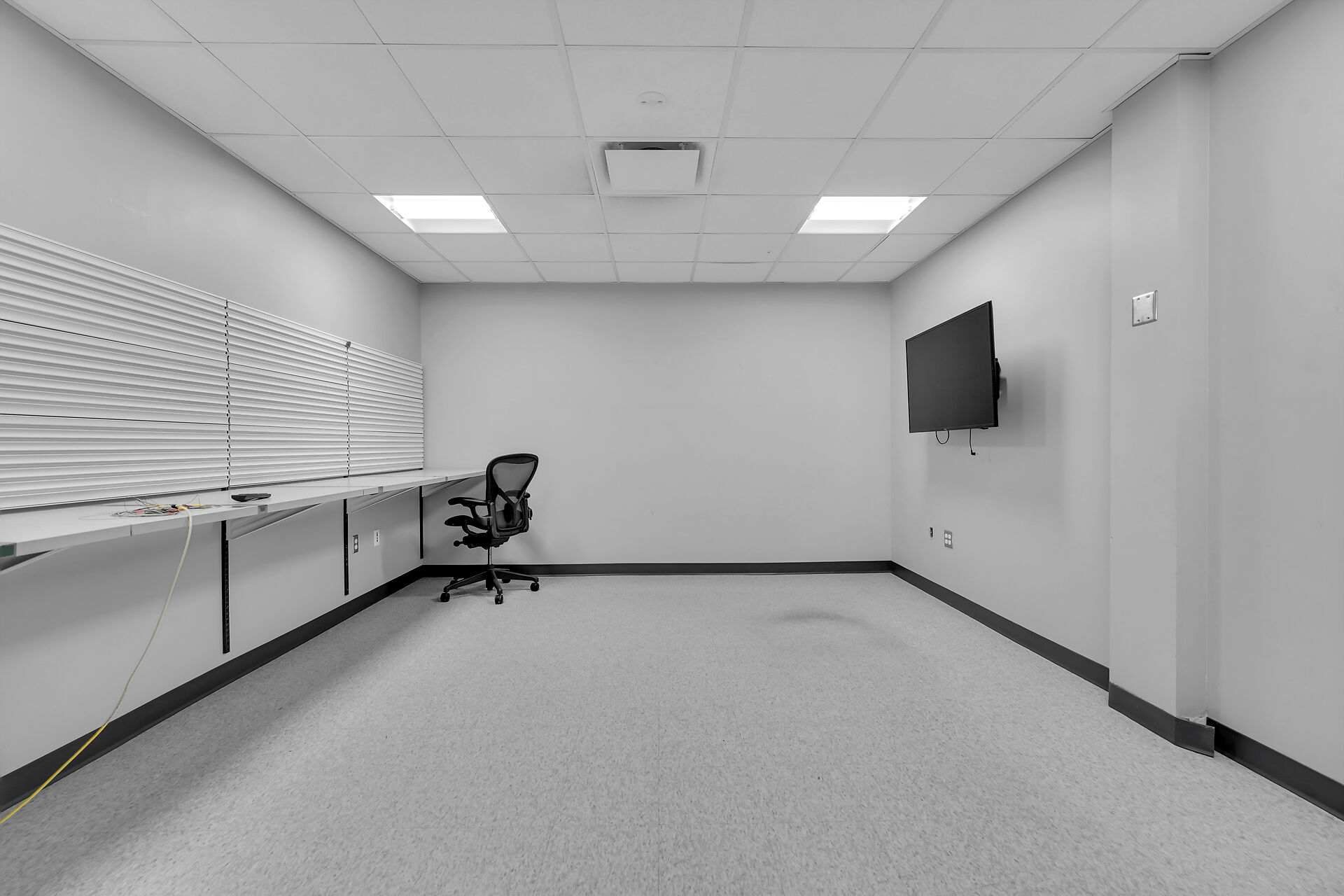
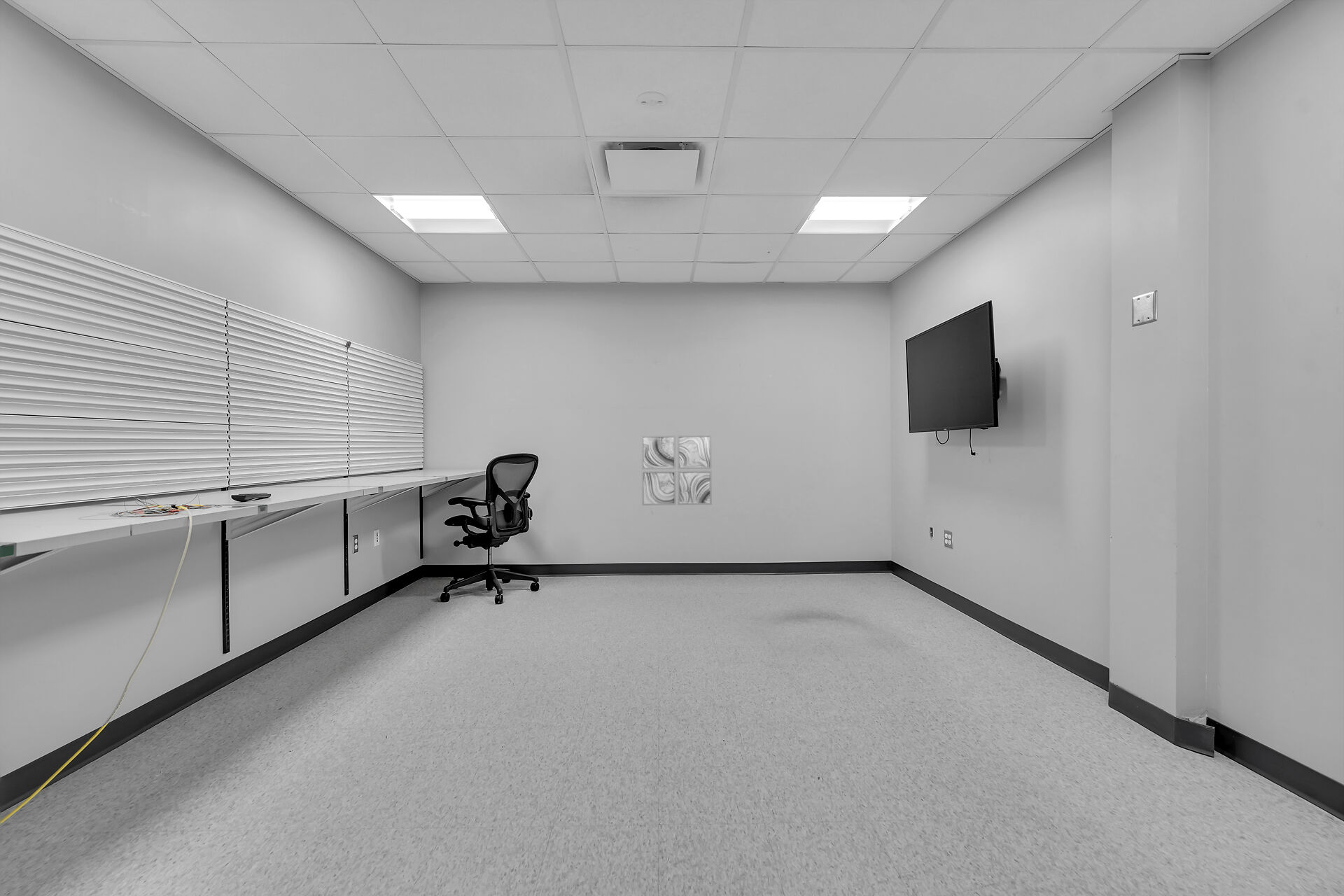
+ wall art (678, 468)
